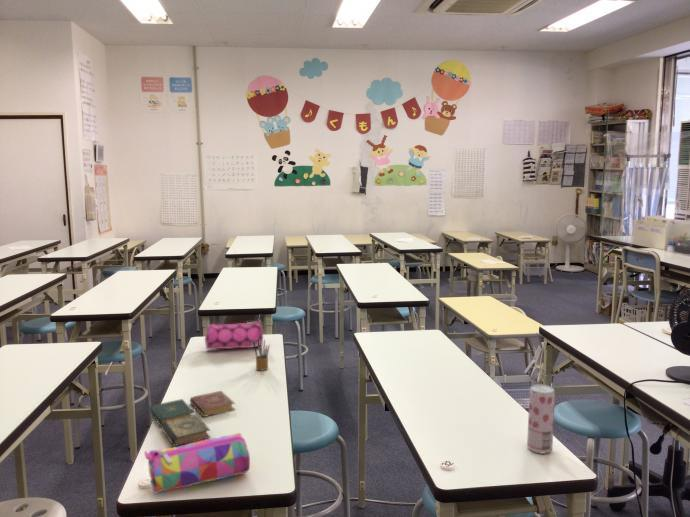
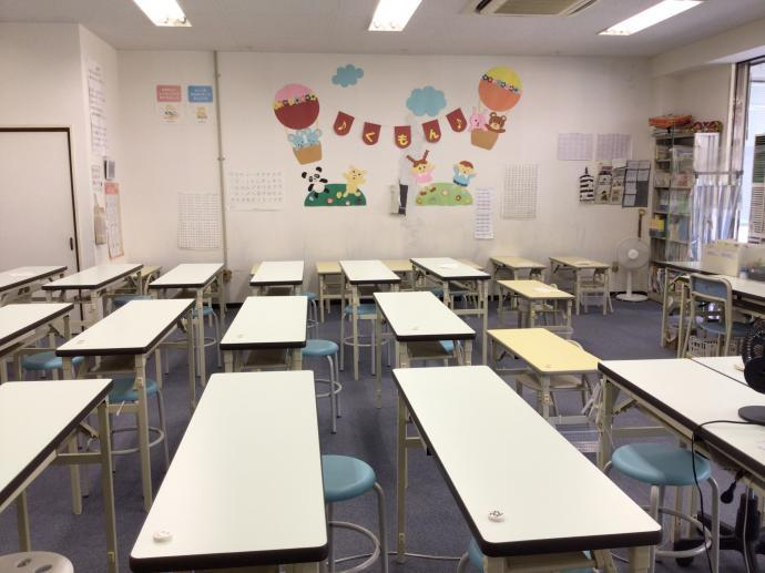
- pencil box (261, 353)
- book (198, 417)
- pencil case (198, 461)
- pencil case (234, 334)
- beverage can (540, 418)
